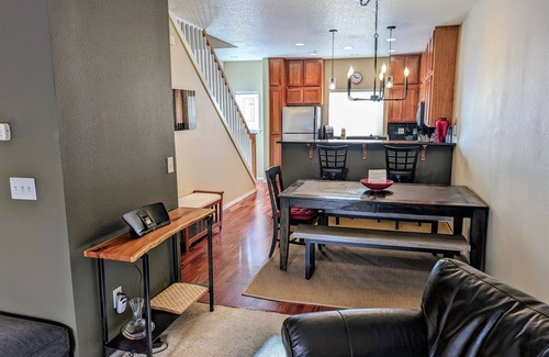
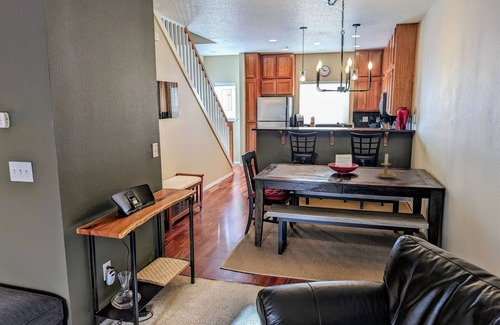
+ candle holder (386, 165)
